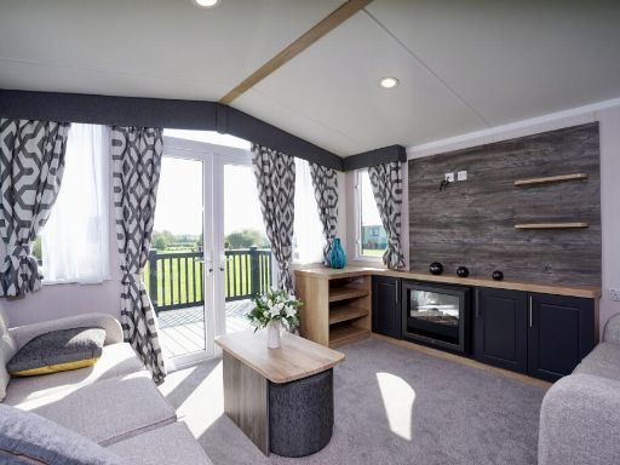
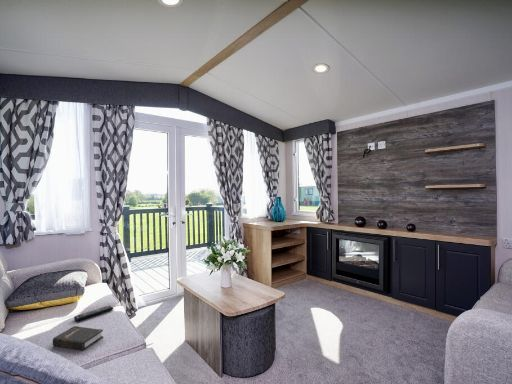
+ remote control (94, 312)
+ hardback book (78, 337)
